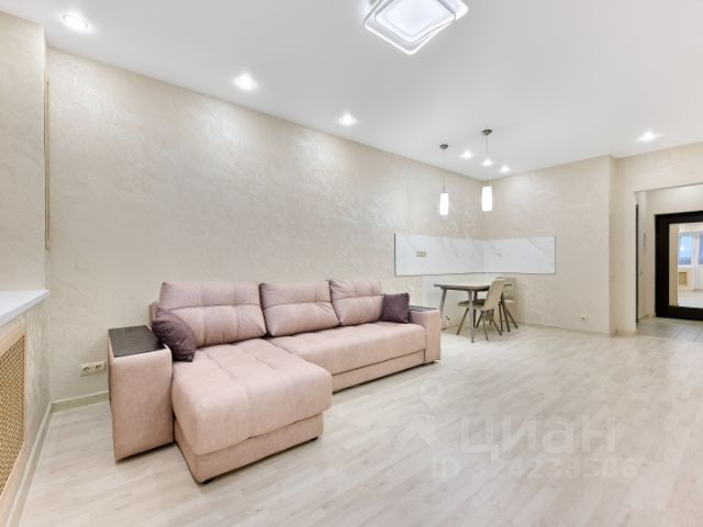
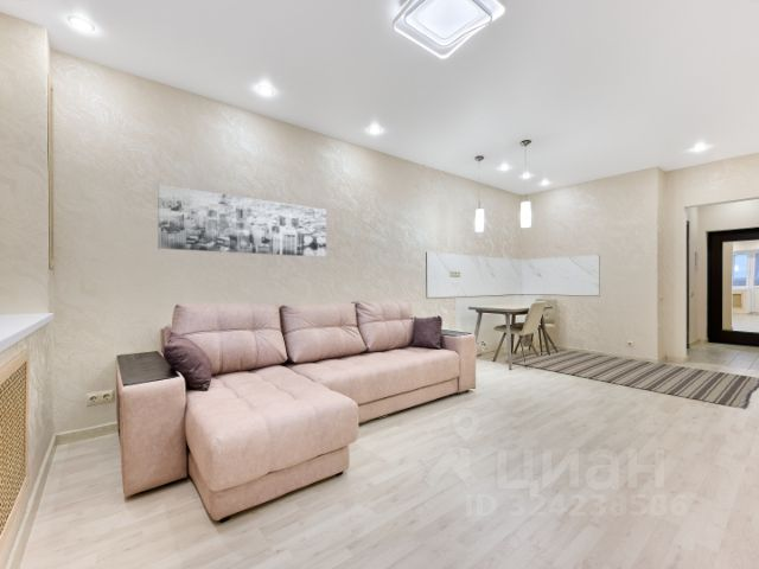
+ wall art (254, 226)
+ rug (619, 369)
